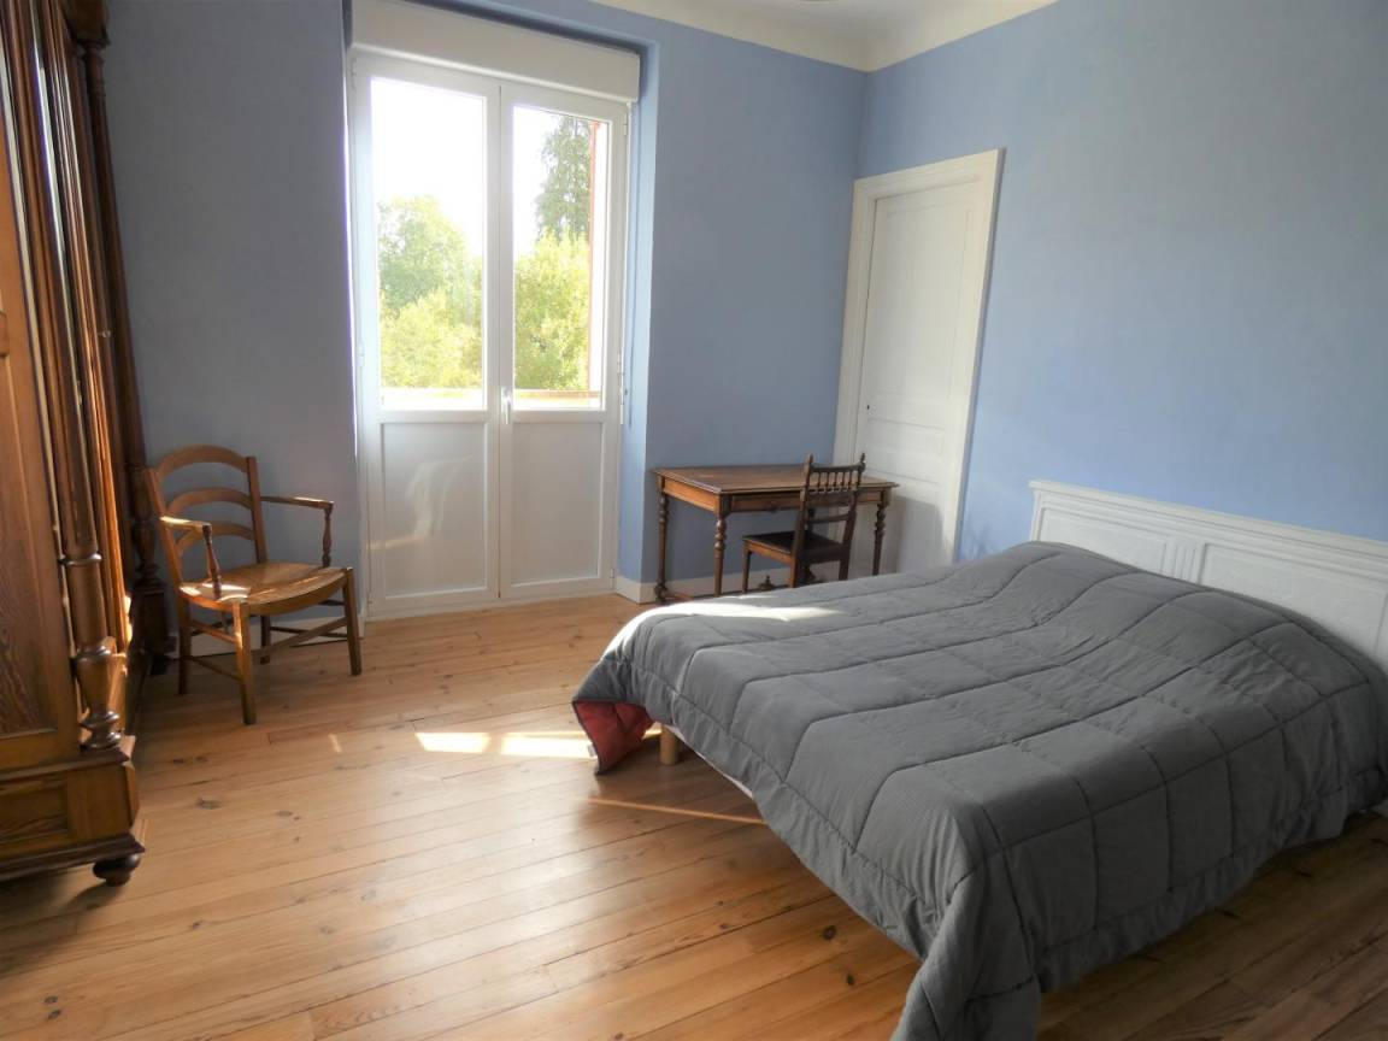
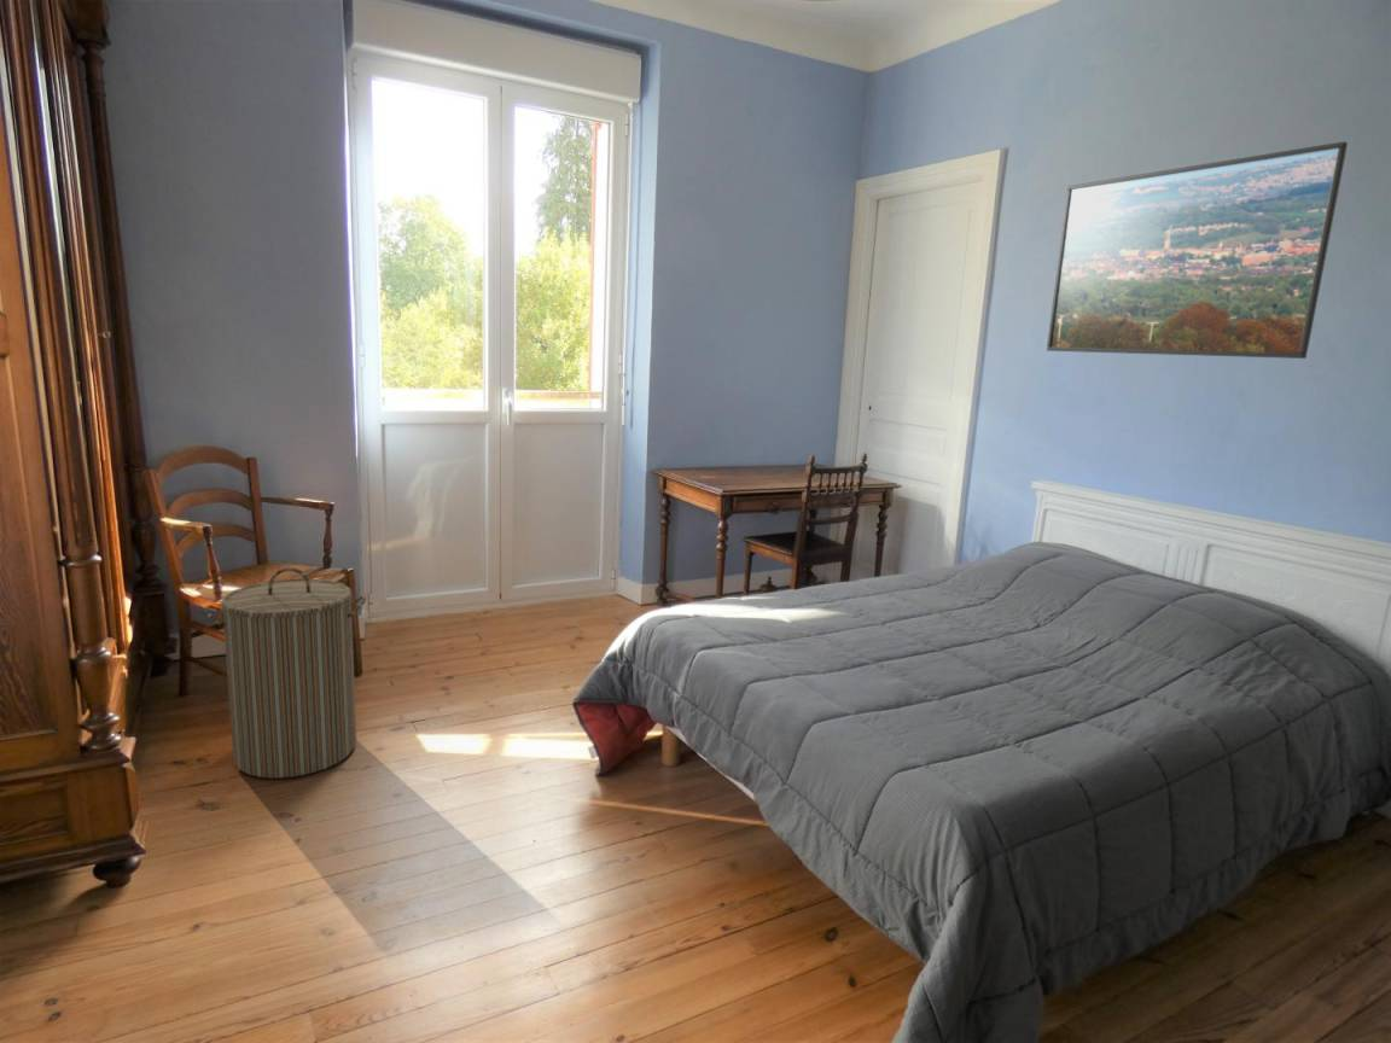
+ laundry hamper (291, 662)
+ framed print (1174, 262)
